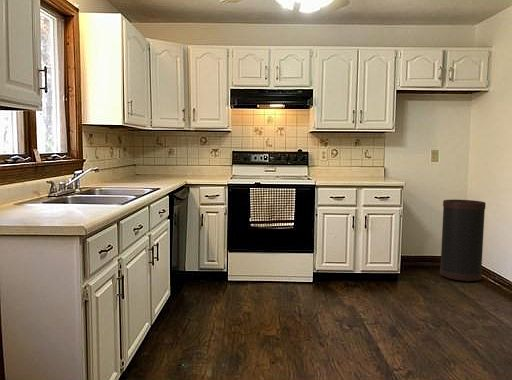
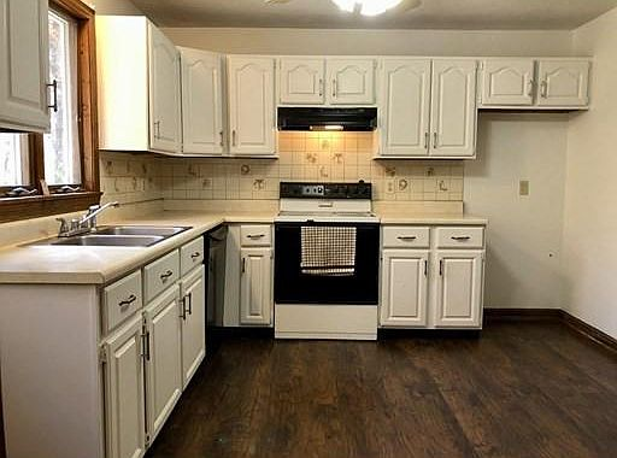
- trash can (462, 239)
